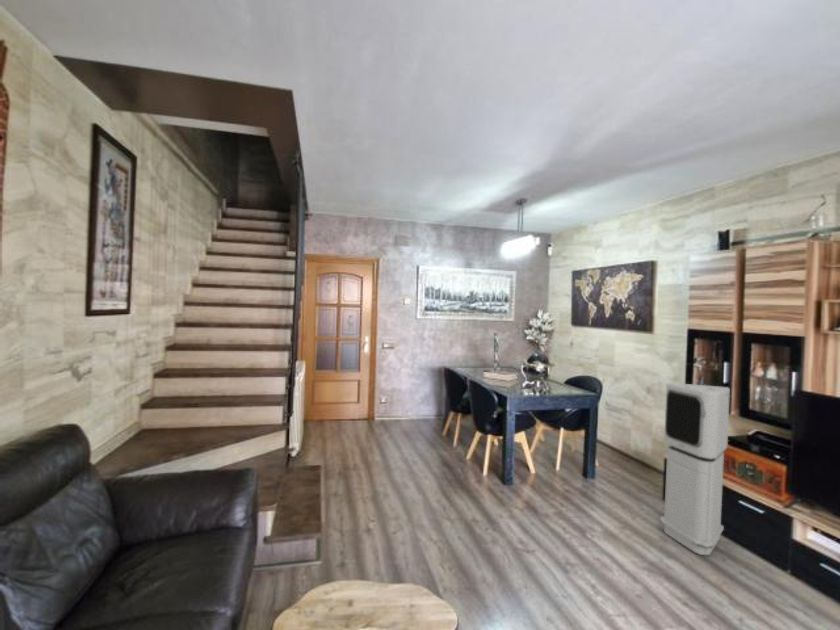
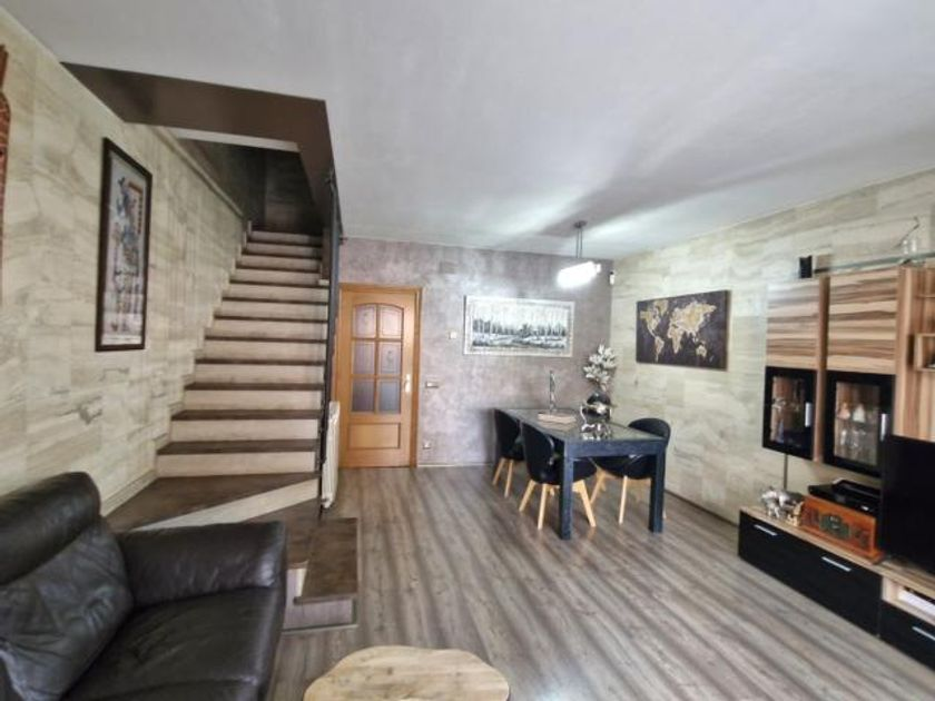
- air purifier (702, 463)
